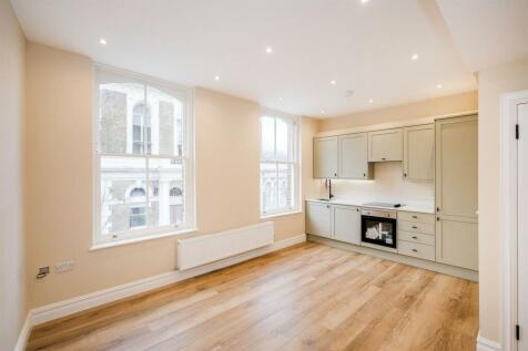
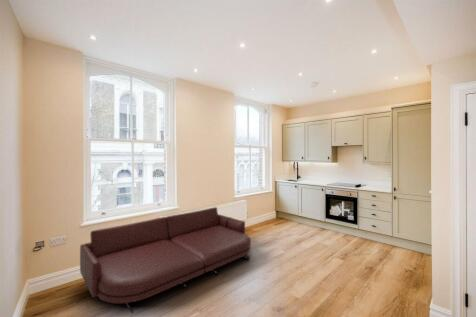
+ leather (181, 244)
